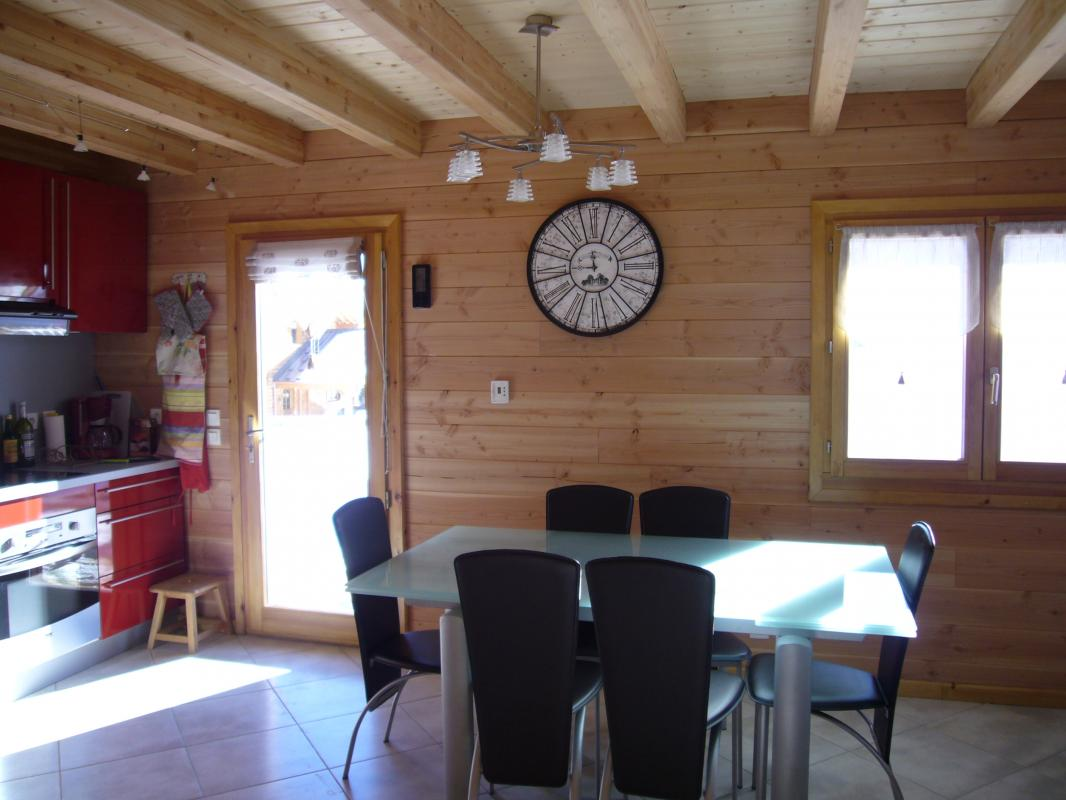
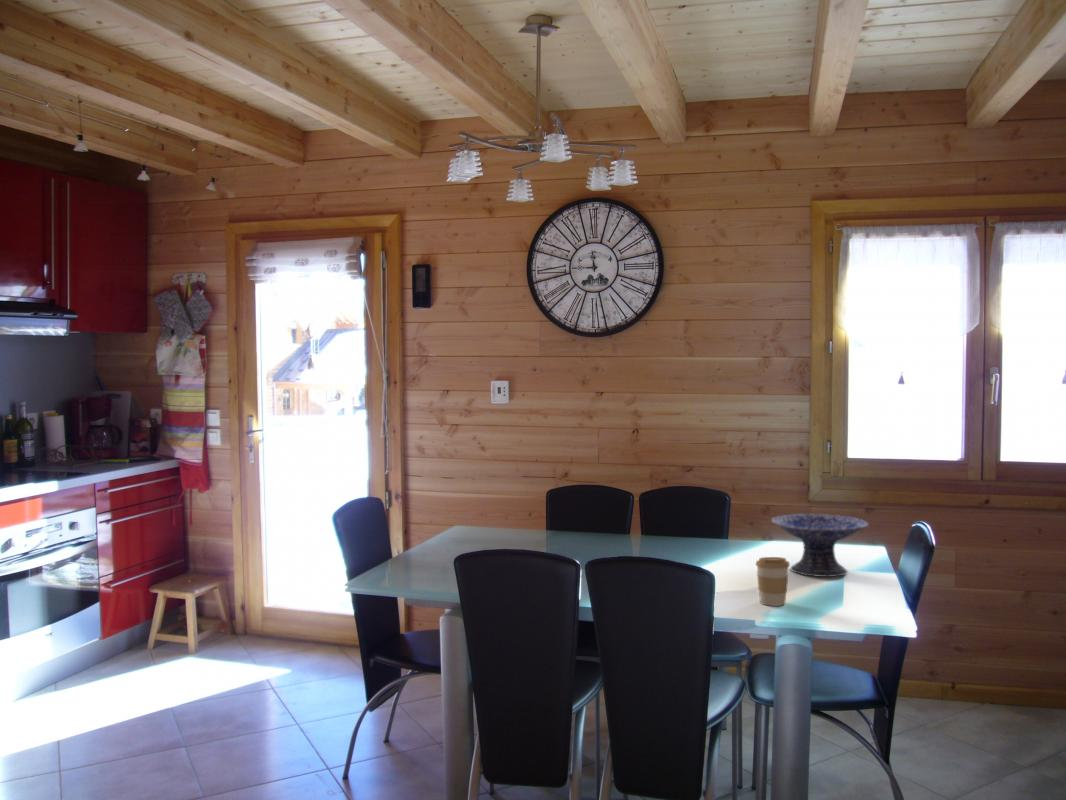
+ decorative bowl (818, 545)
+ coffee cup (772, 579)
